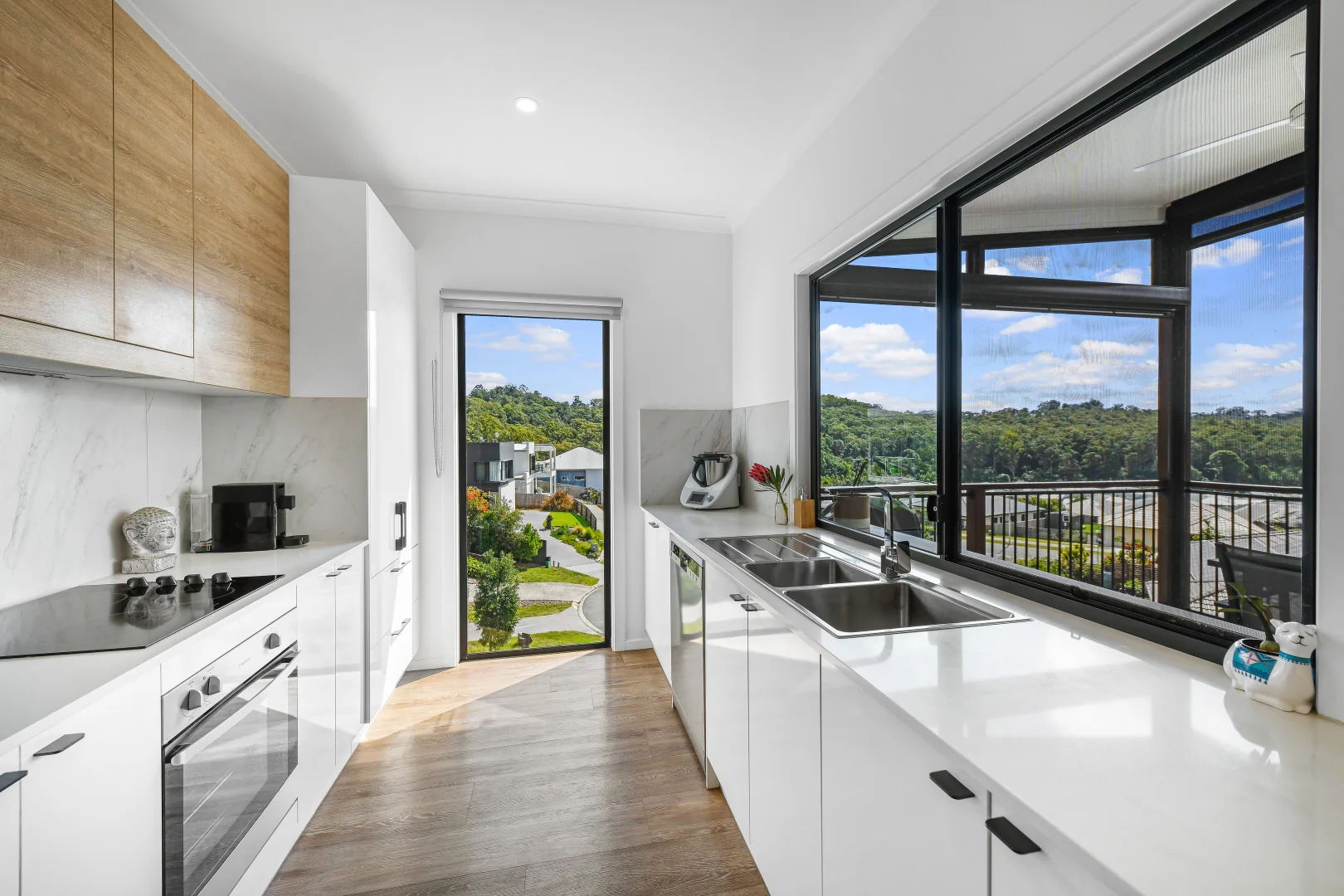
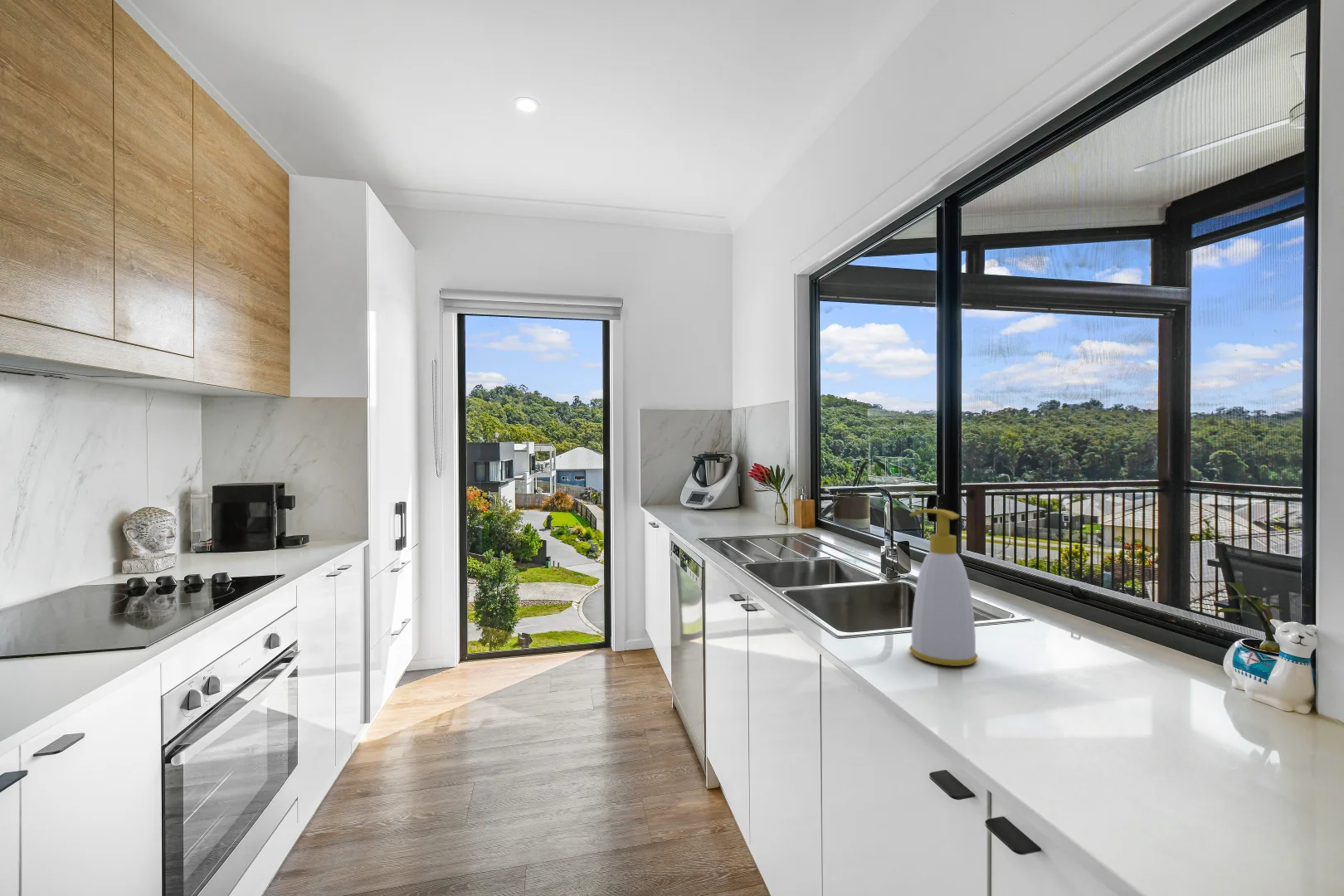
+ soap bottle (942, 582)
